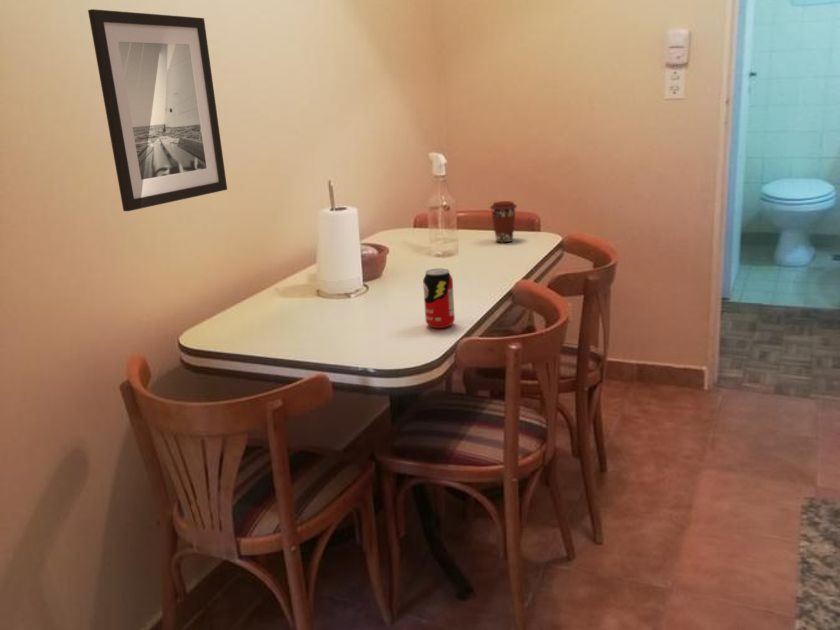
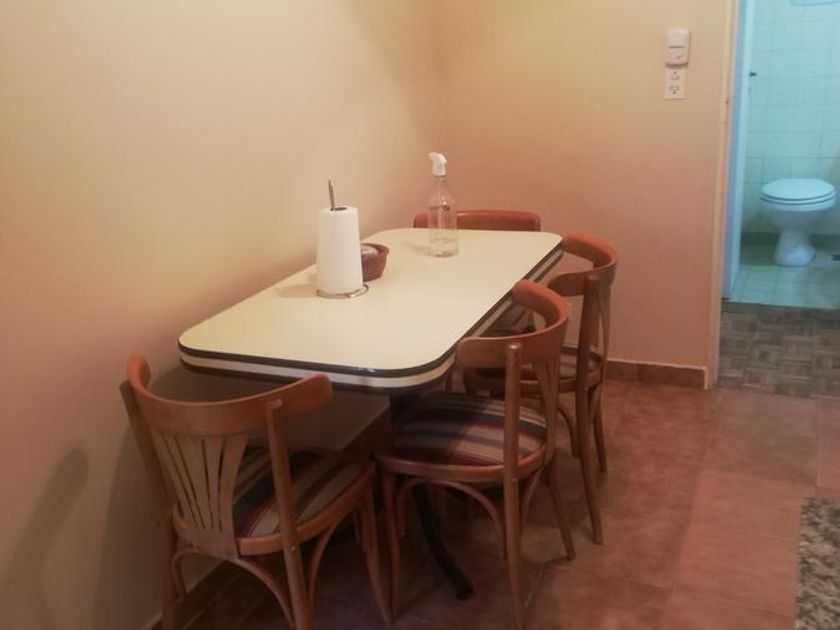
- coffee cup (503, 221)
- beverage can (438, 298)
- wall art (165, 110)
